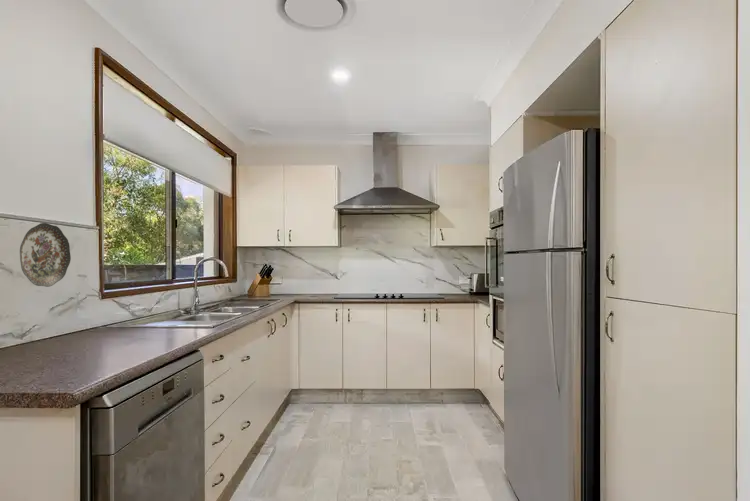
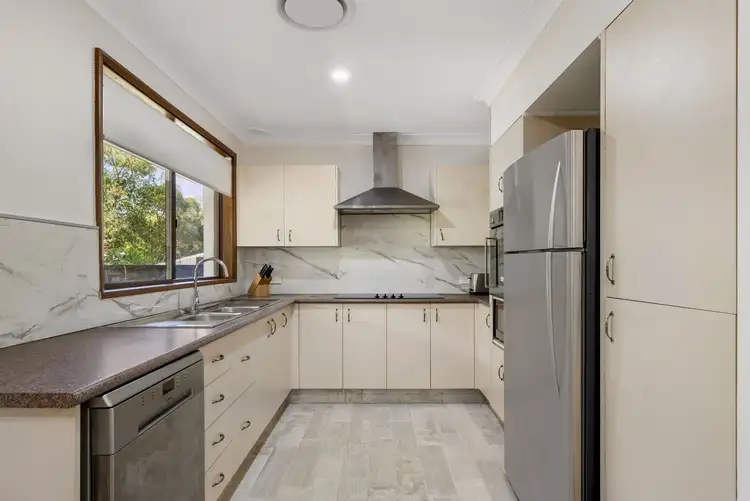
- decorative plate (44, 254)
